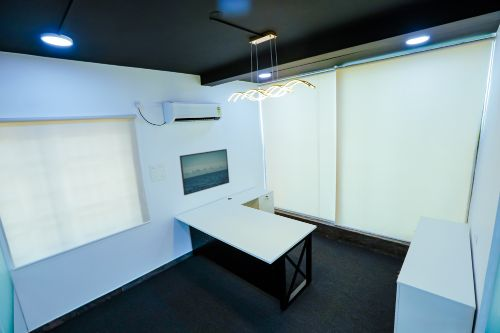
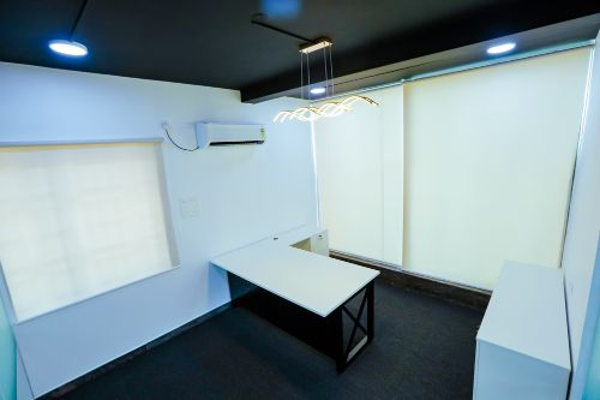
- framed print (206, 170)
